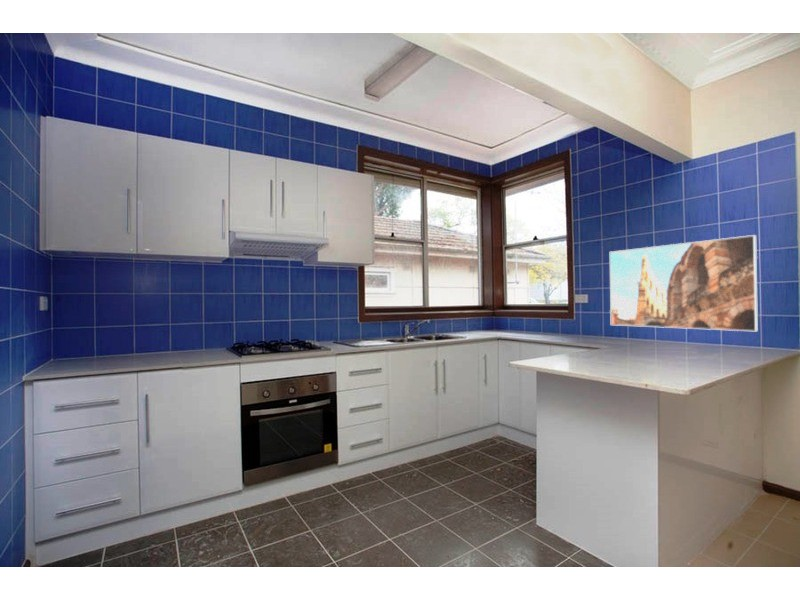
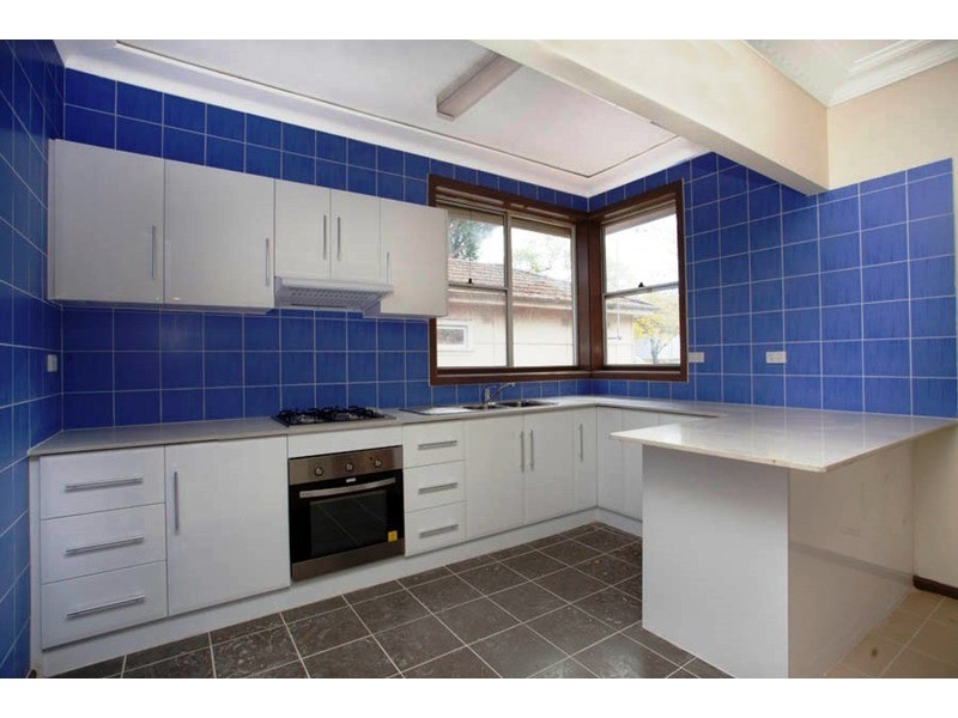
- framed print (673, 286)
